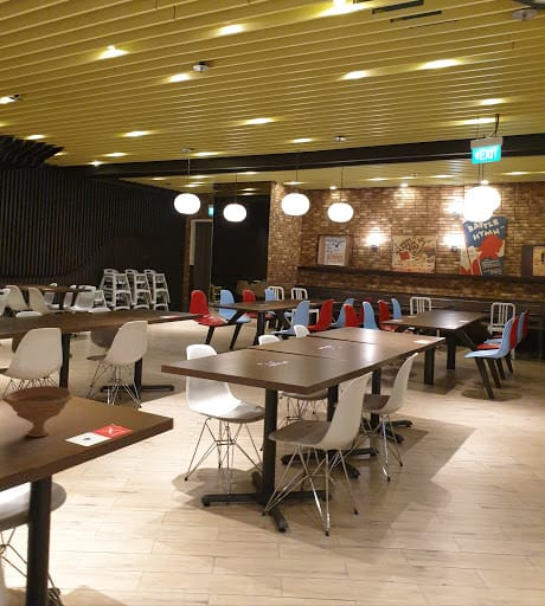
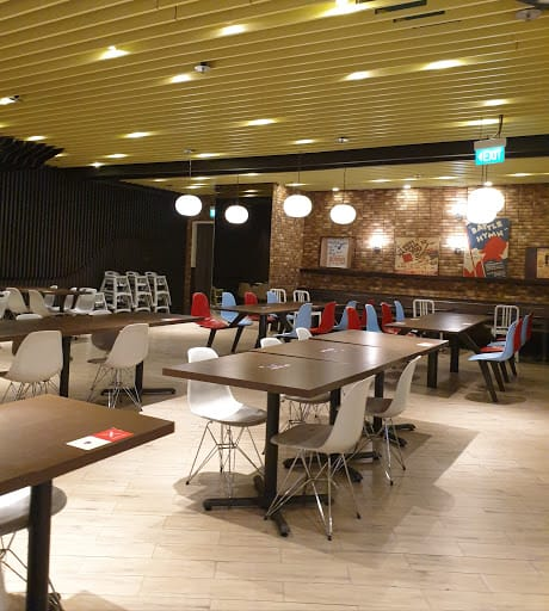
- bowl (38, 412)
